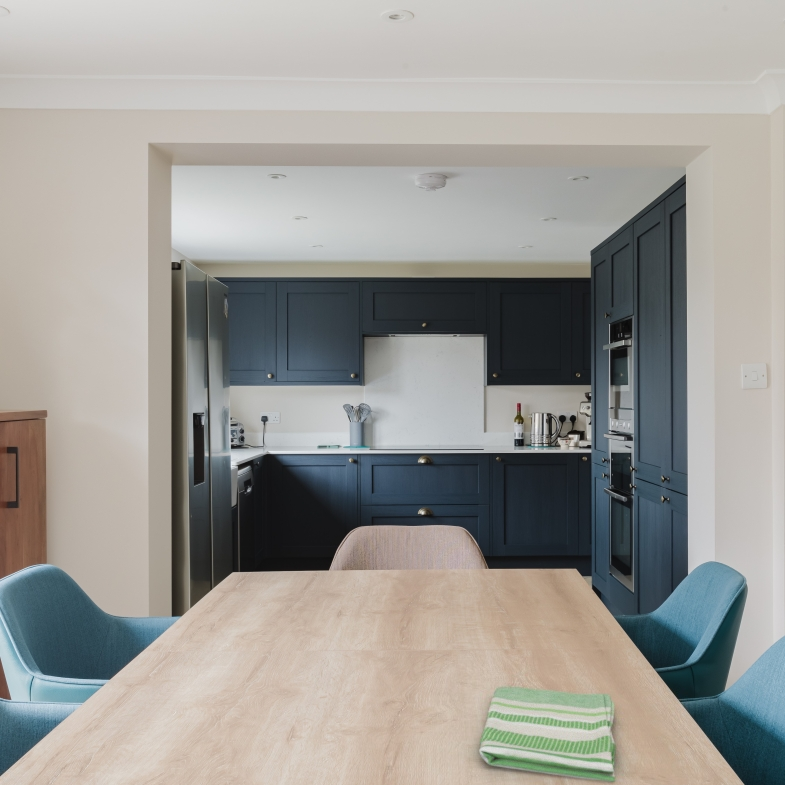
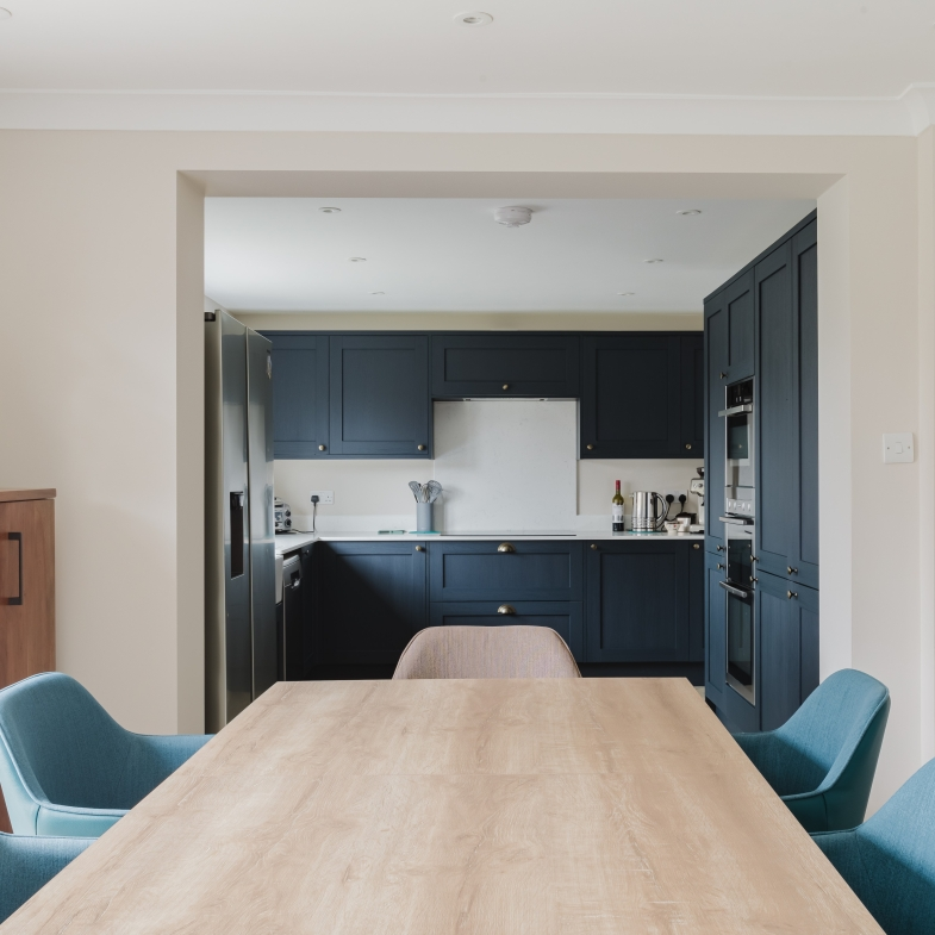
- dish towel (549, 726)
